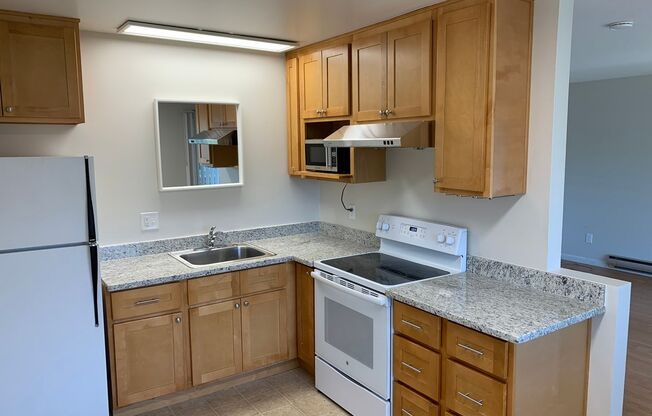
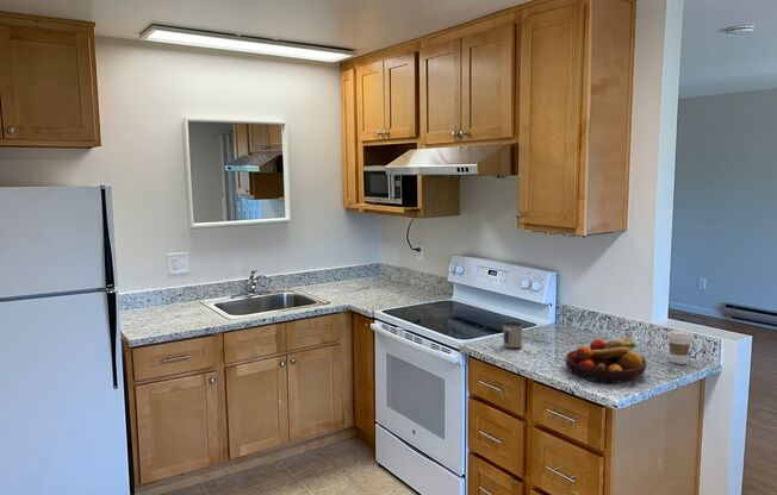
+ coffee cup (679, 346)
+ mug (510, 336)
+ fruit bowl (604, 355)
